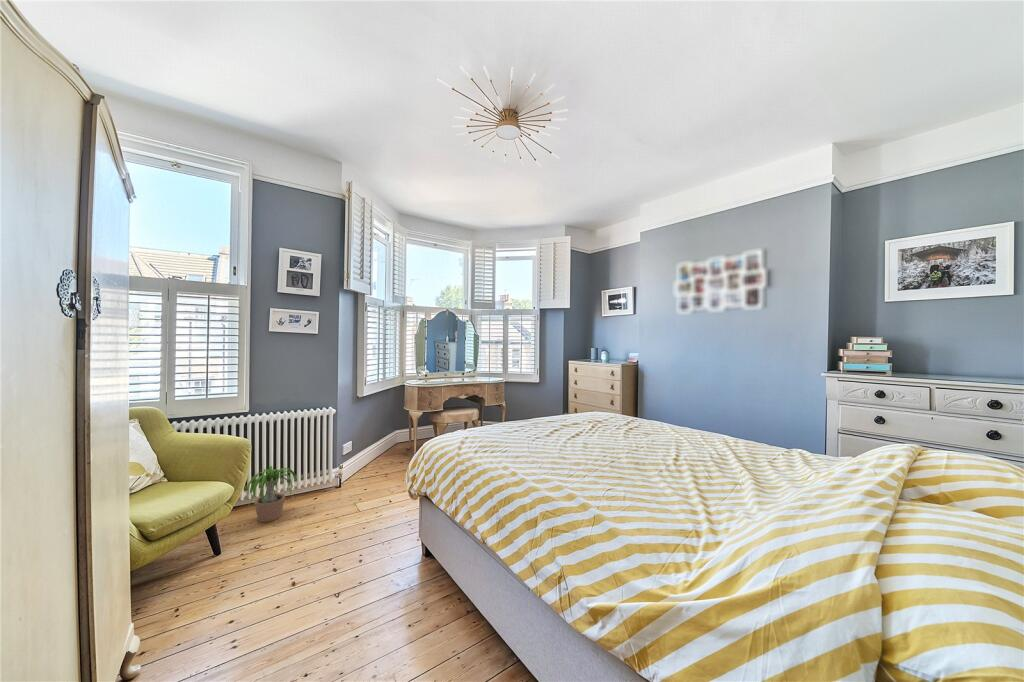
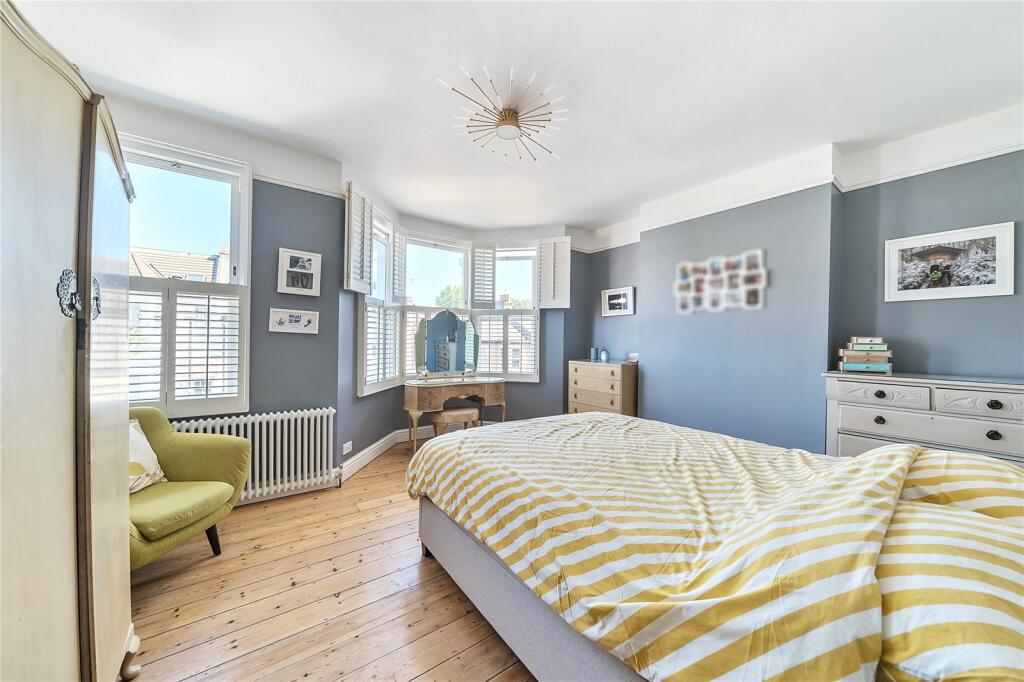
- potted plant (273, 491)
